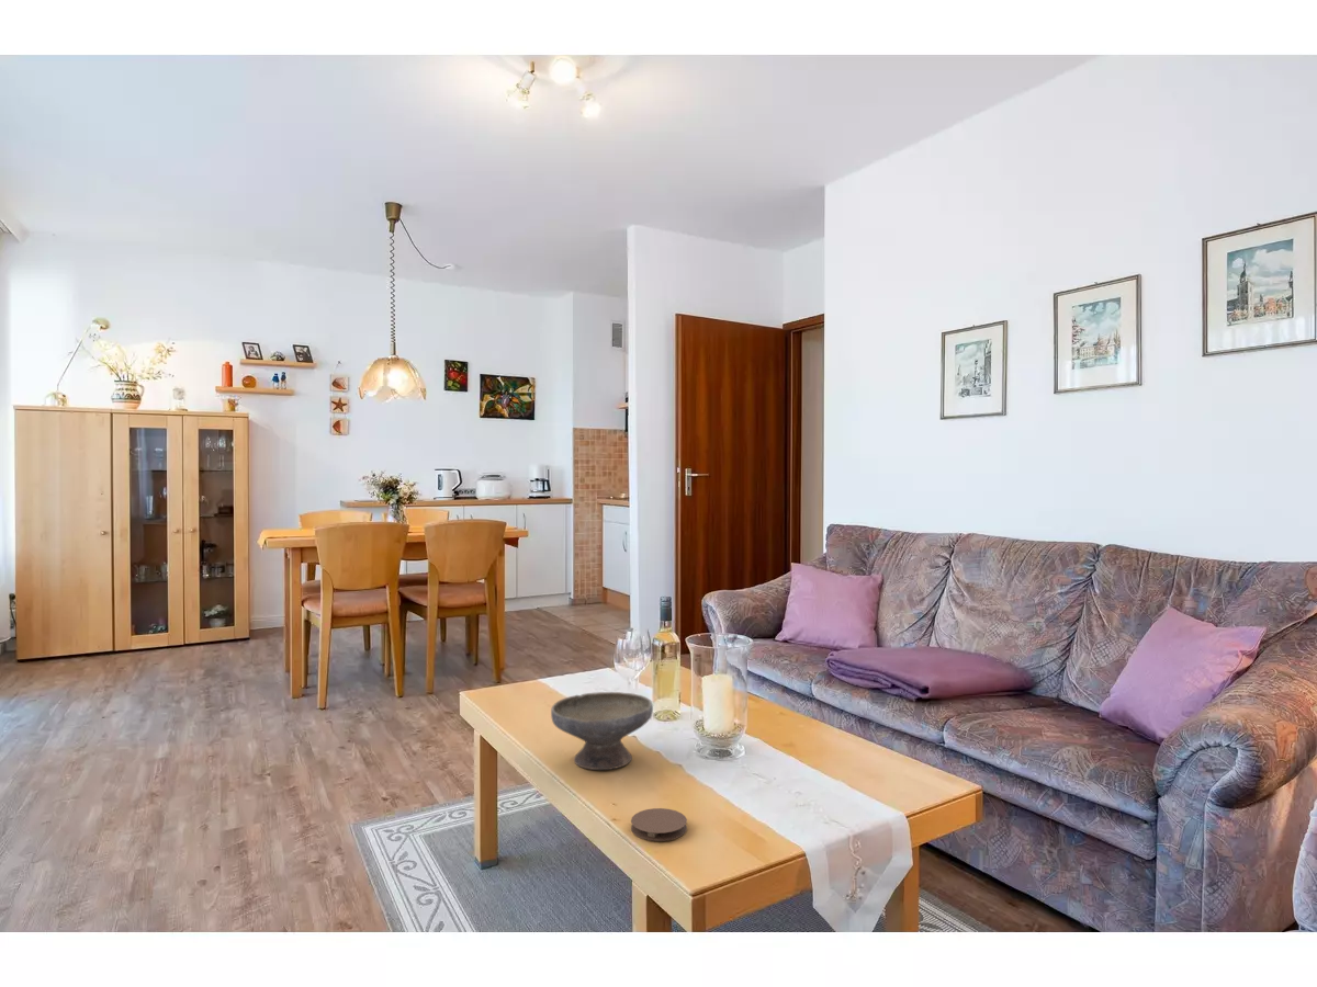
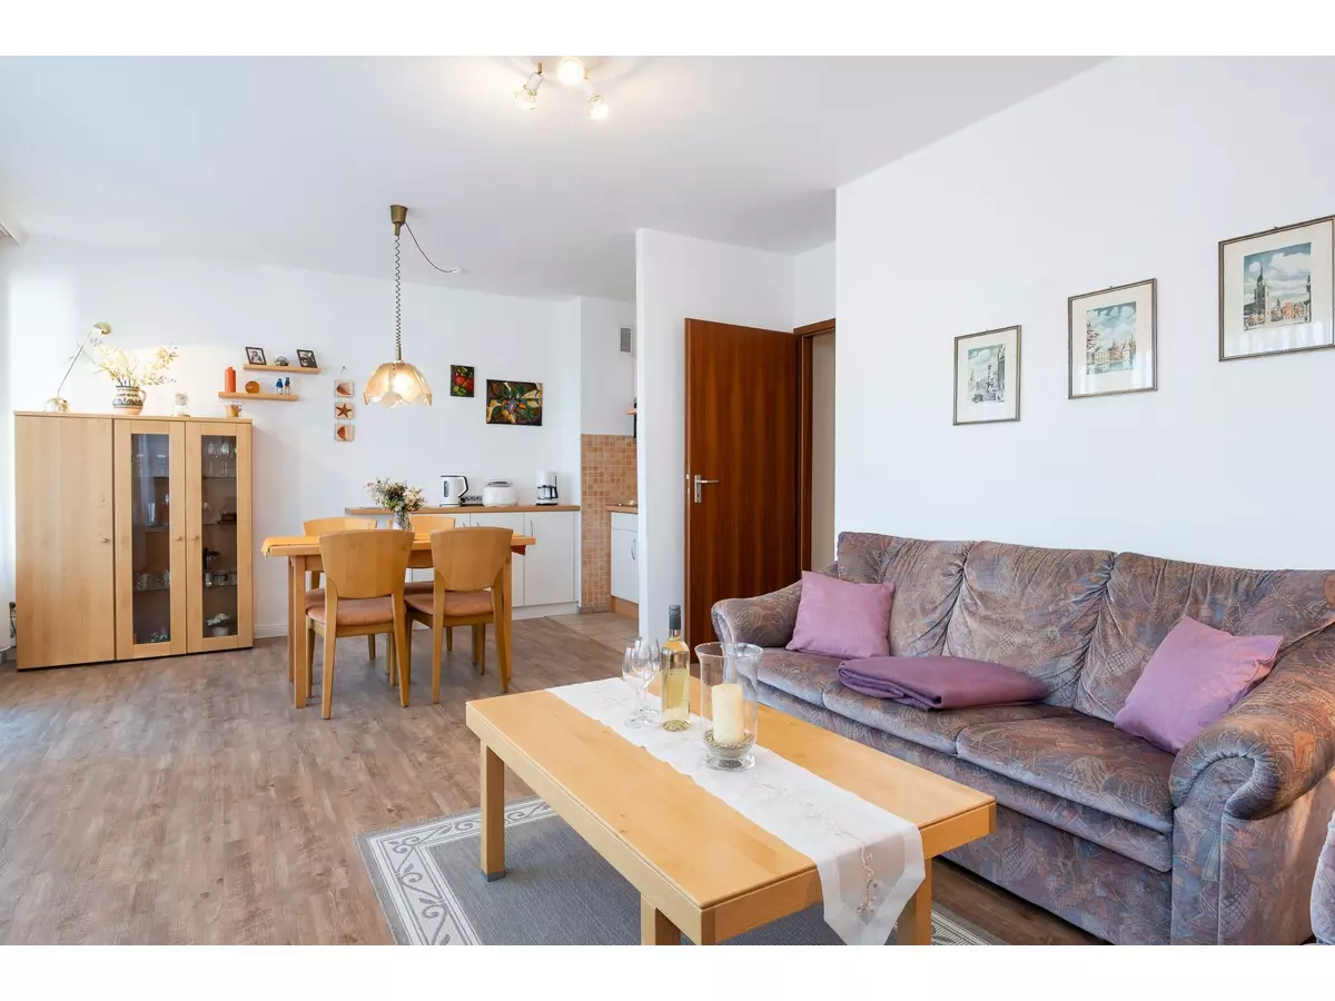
- coaster (658, 824)
- bowl (601, 731)
